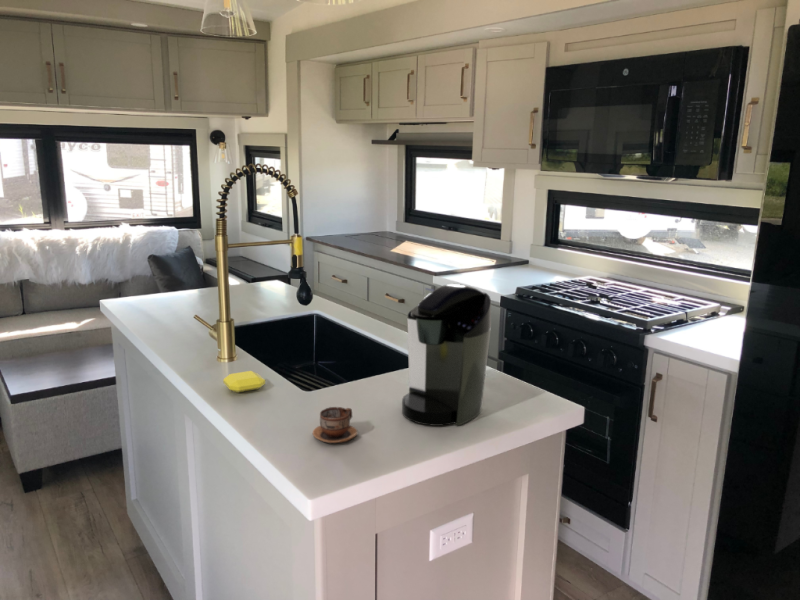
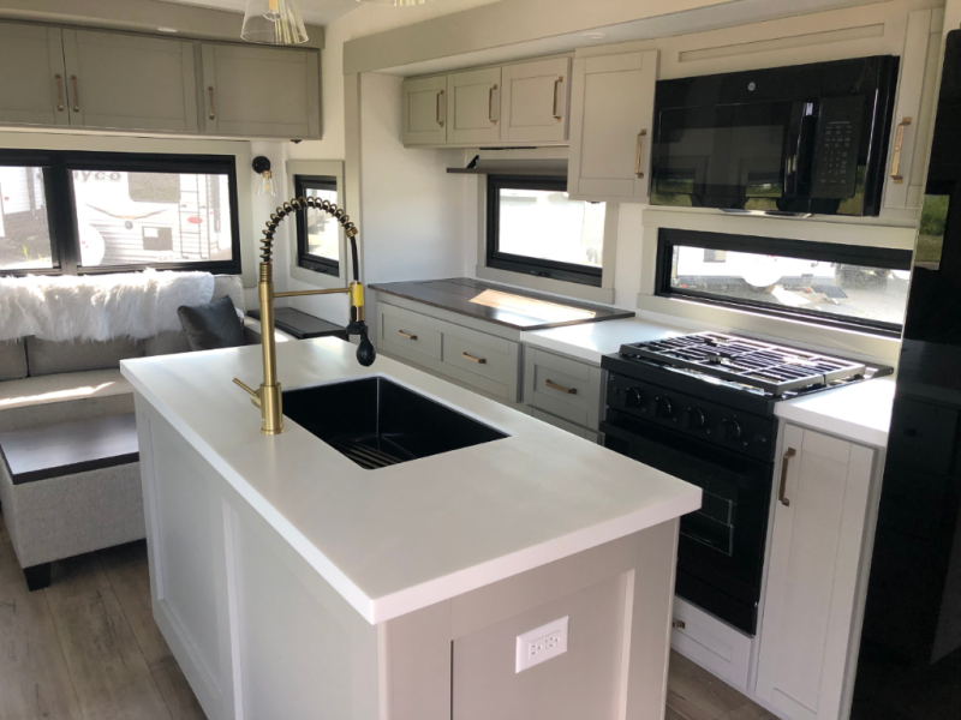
- cup (336, 423)
- coffee maker (432, 343)
- soap bar (244, 381)
